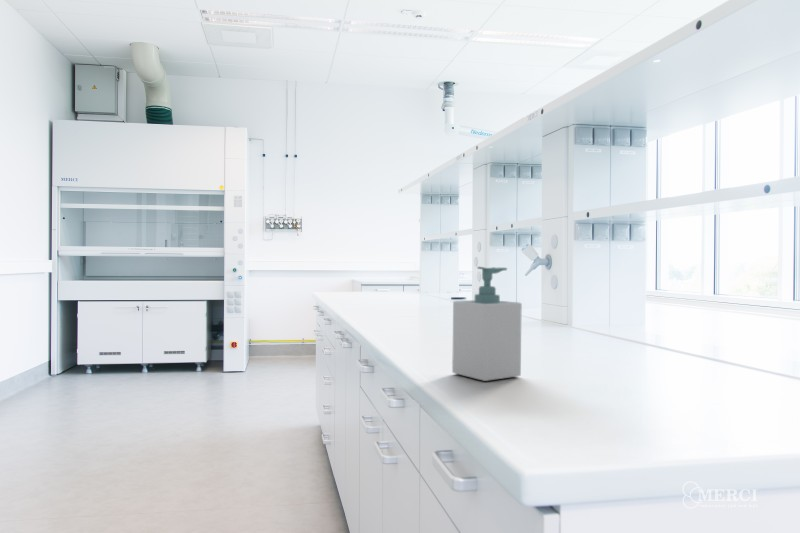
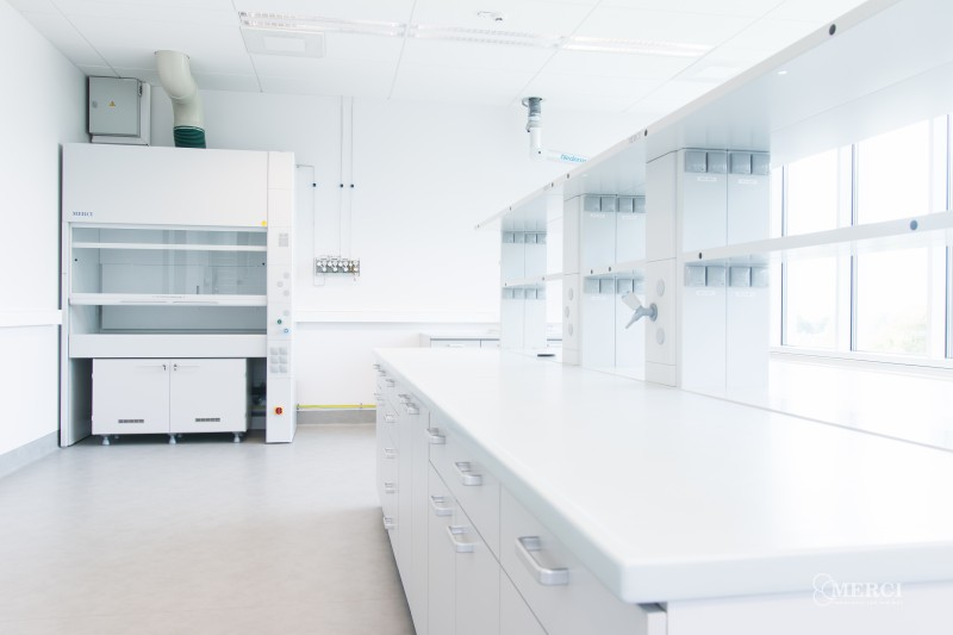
- soap bottle (487, 320)
